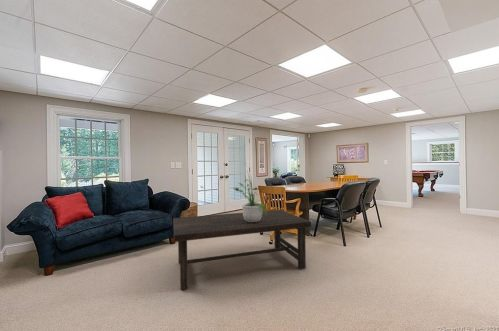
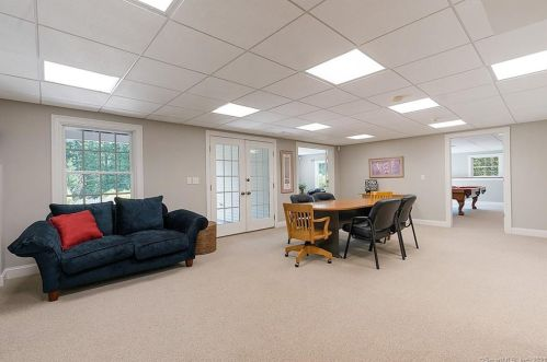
- coffee table (239, 234)
- potted plant (249, 193)
